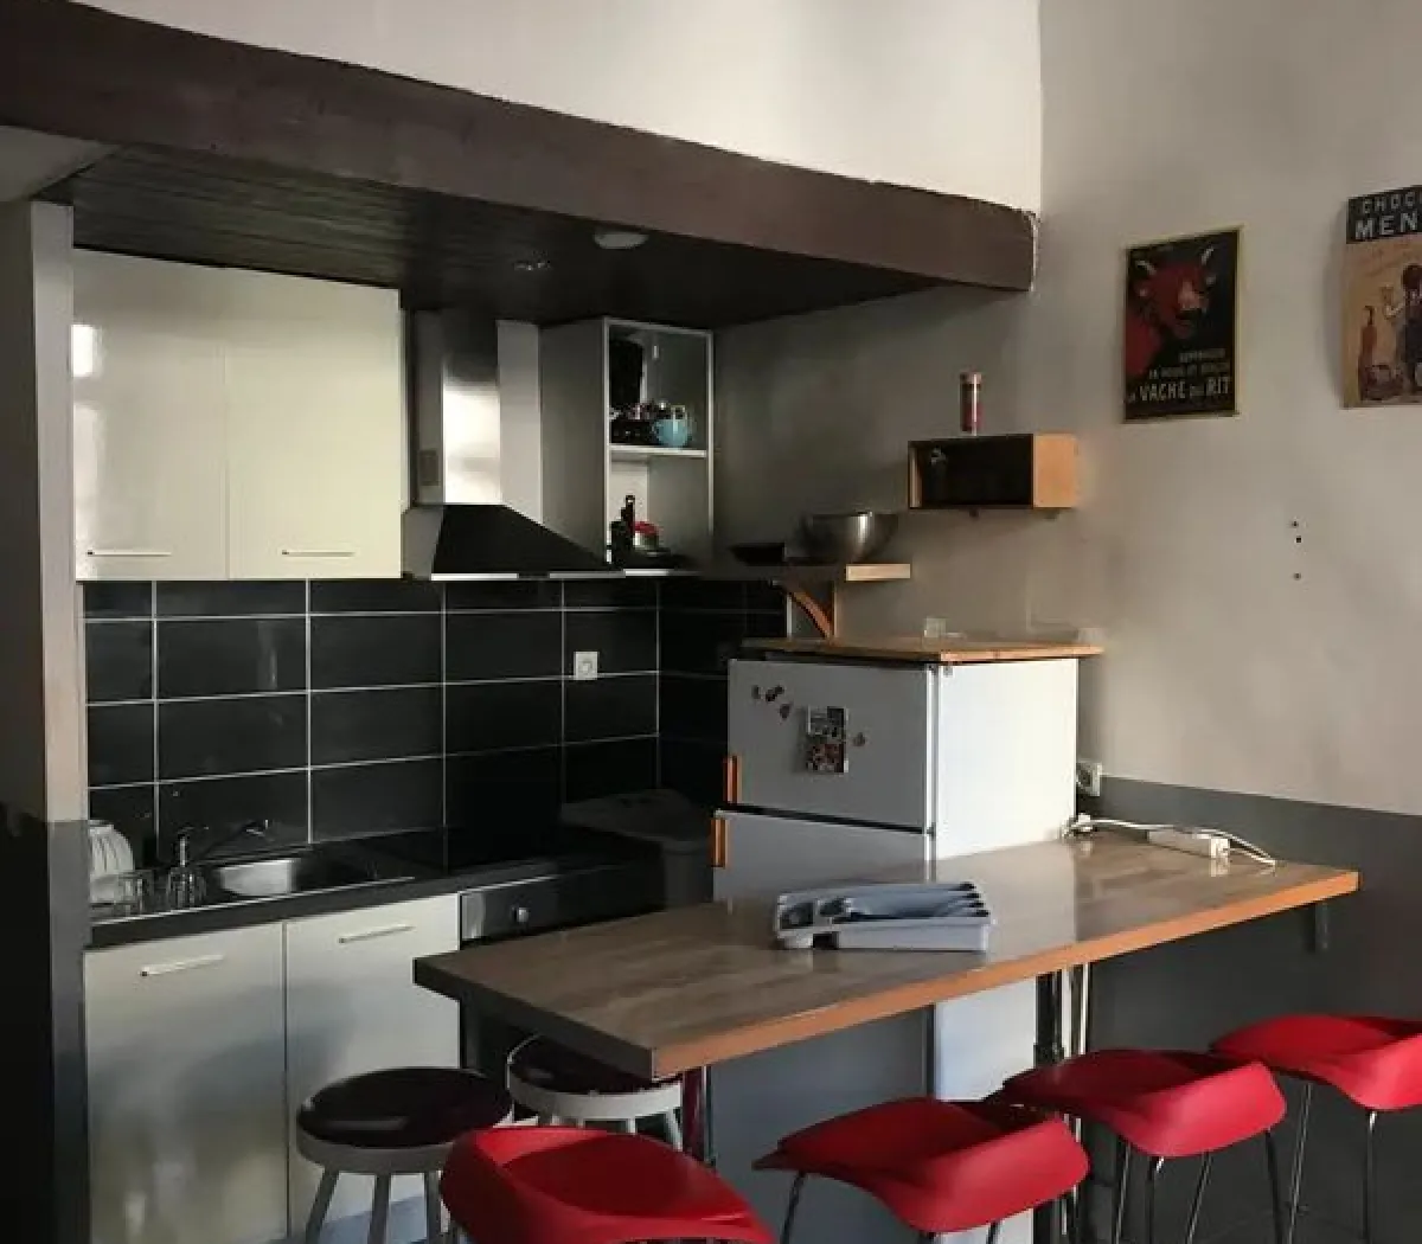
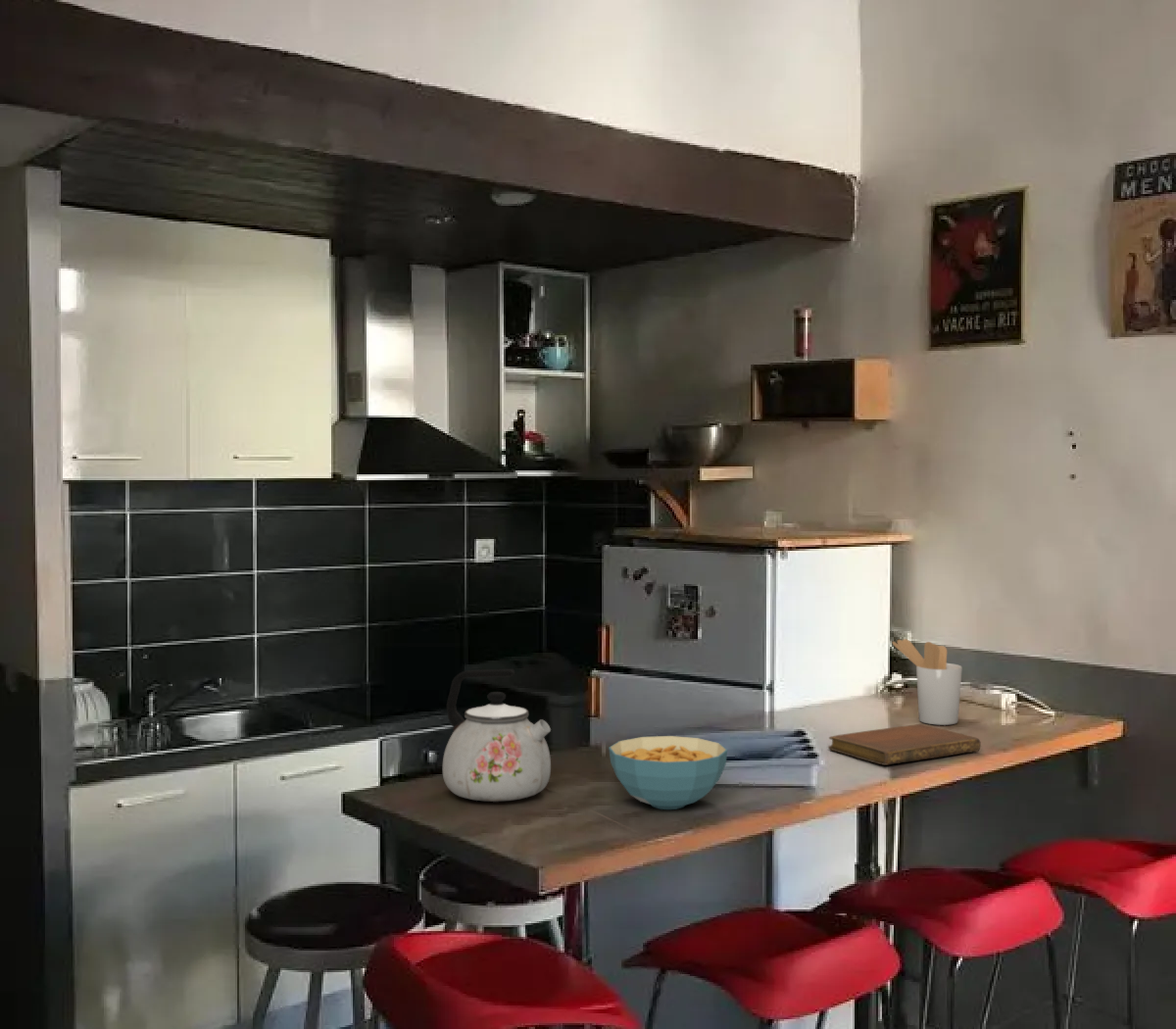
+ notebook (904, 743)
+ kettle (498, 731)
+ utensil holder (926, 679)
+ cereal bowl (667, 776)
